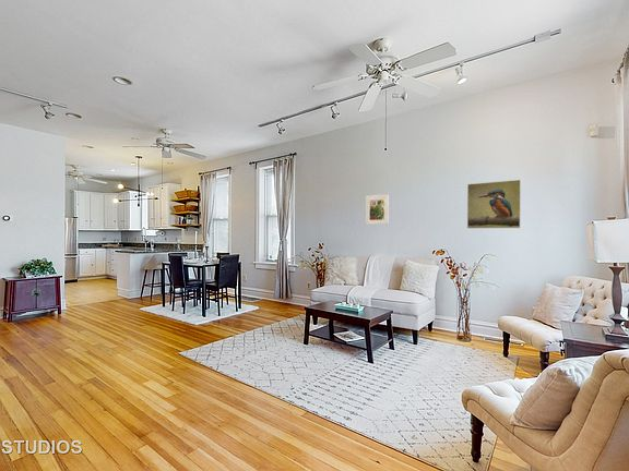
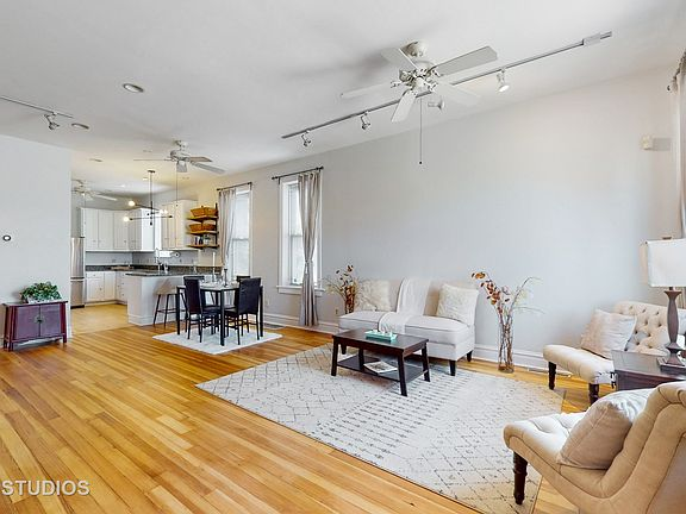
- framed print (377, 209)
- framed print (492, 205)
